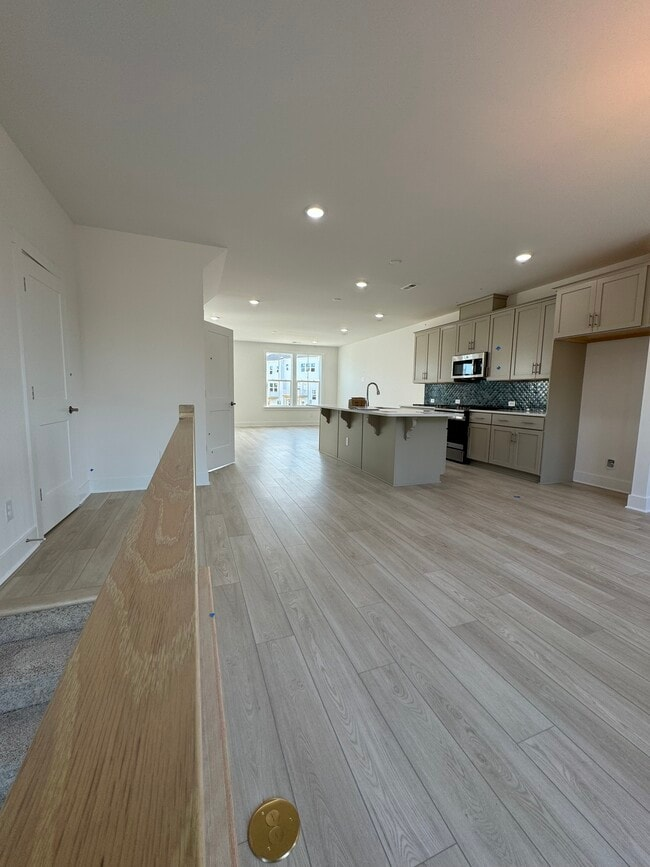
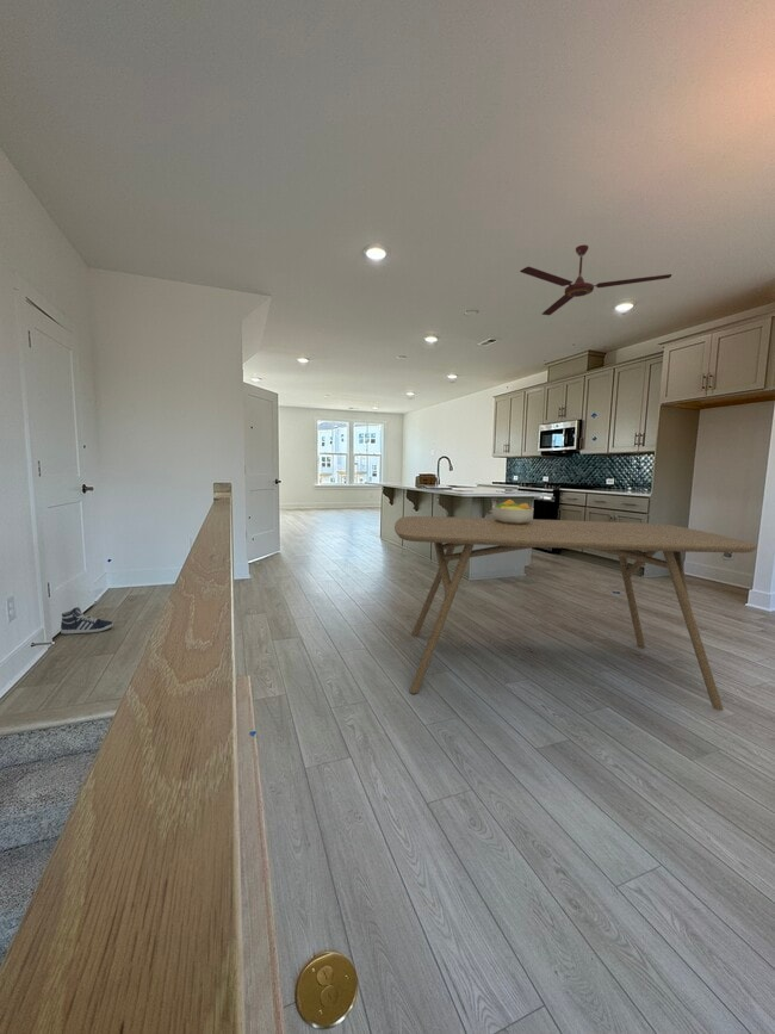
+ fruit bowl (512, 510)
+ sneaker (86, 619)
+ ceiling fan (599, 283)
+ dining table (546, 546)
